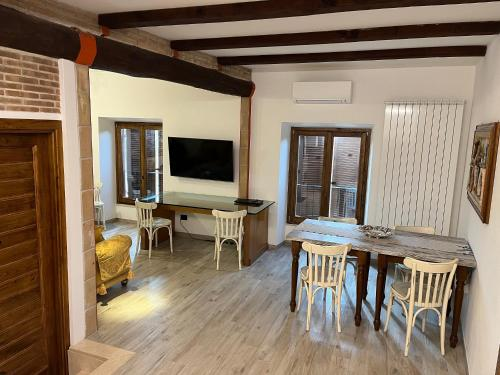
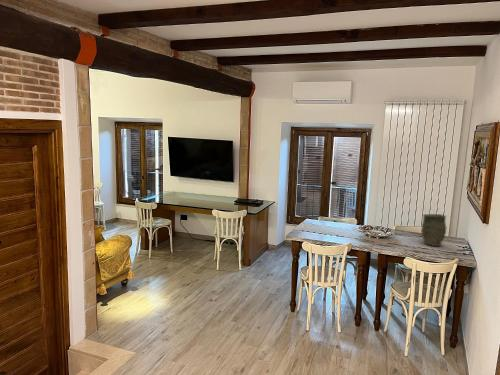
+ vase (433, 229)
